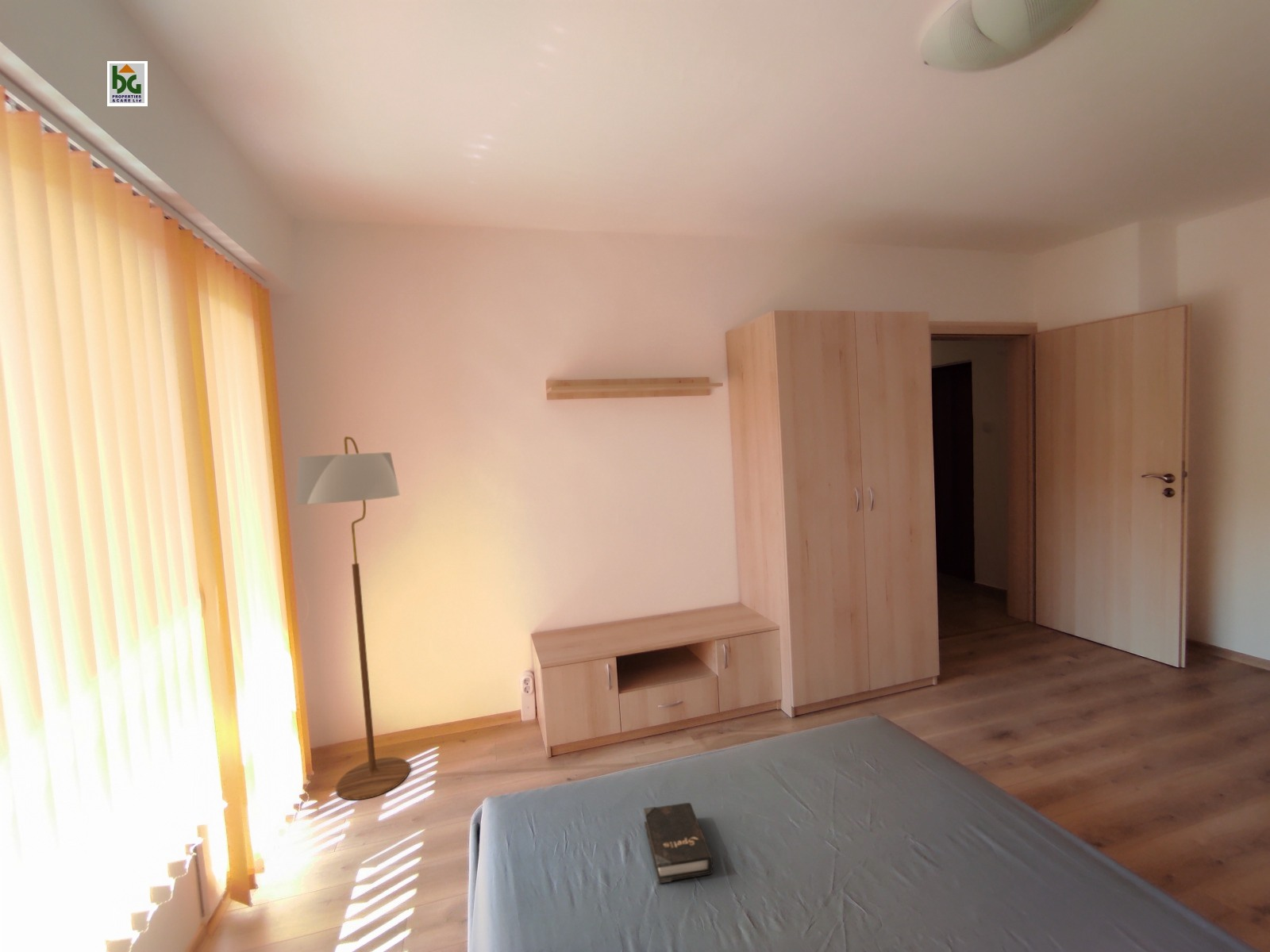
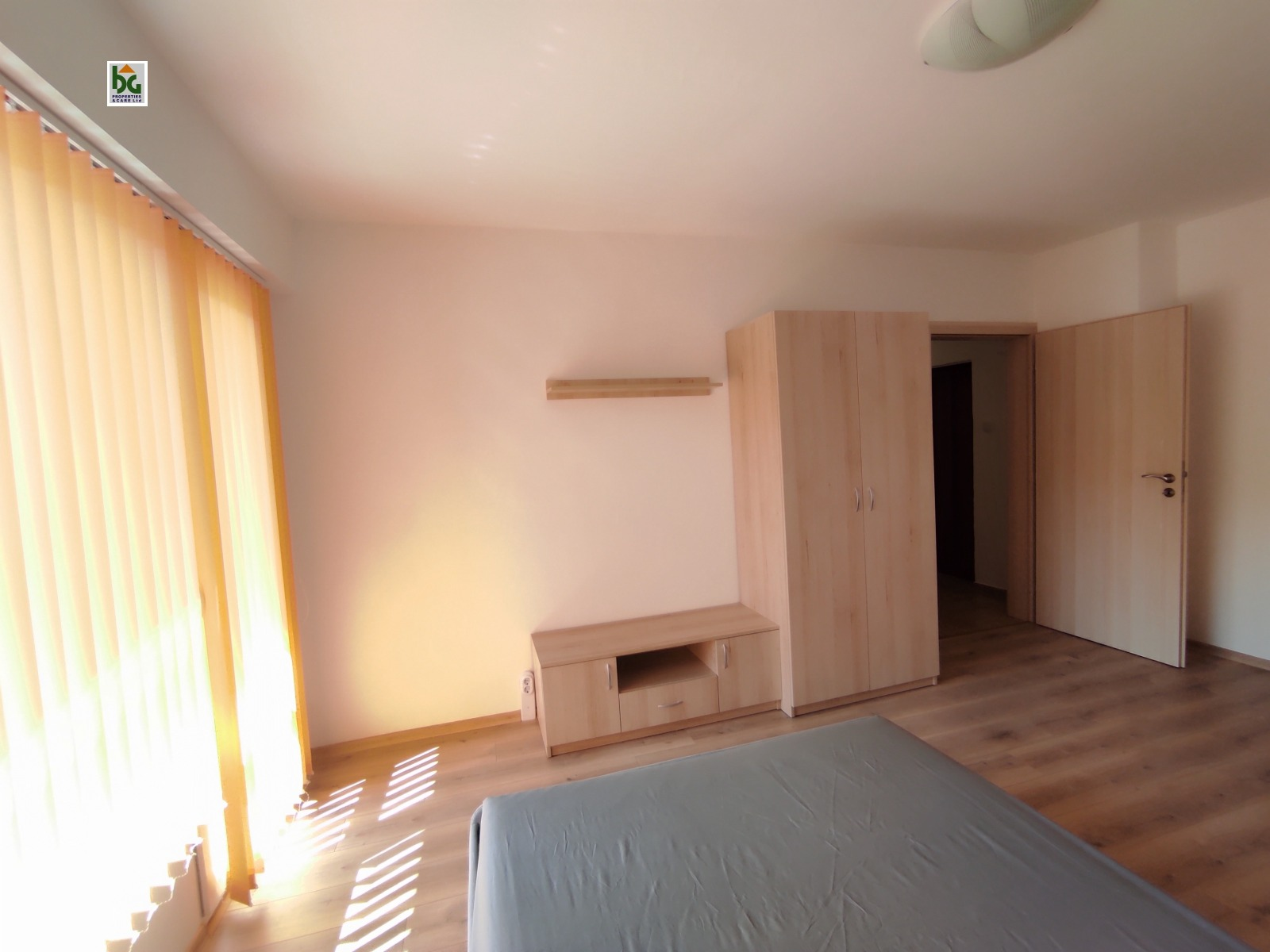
- hardback book (676, 839)
- floor lamp (360, 608)
